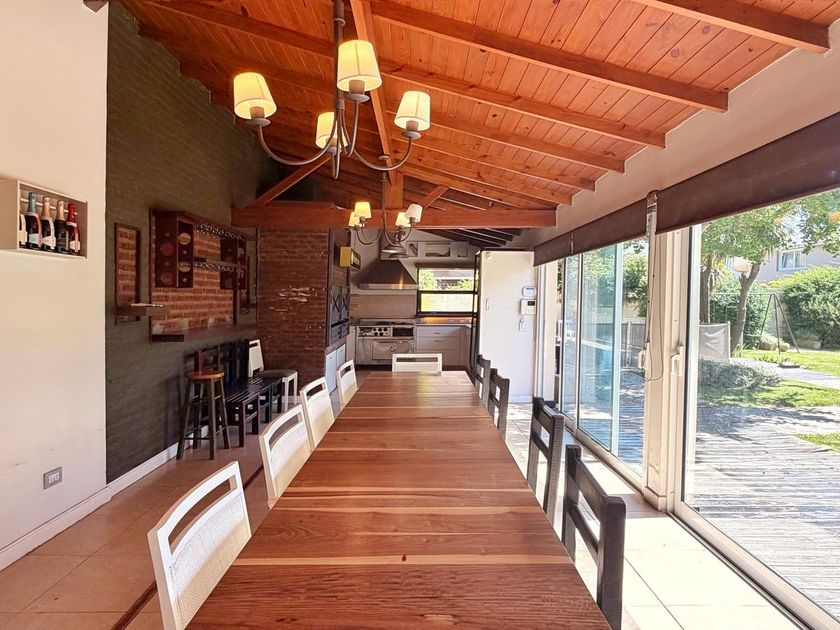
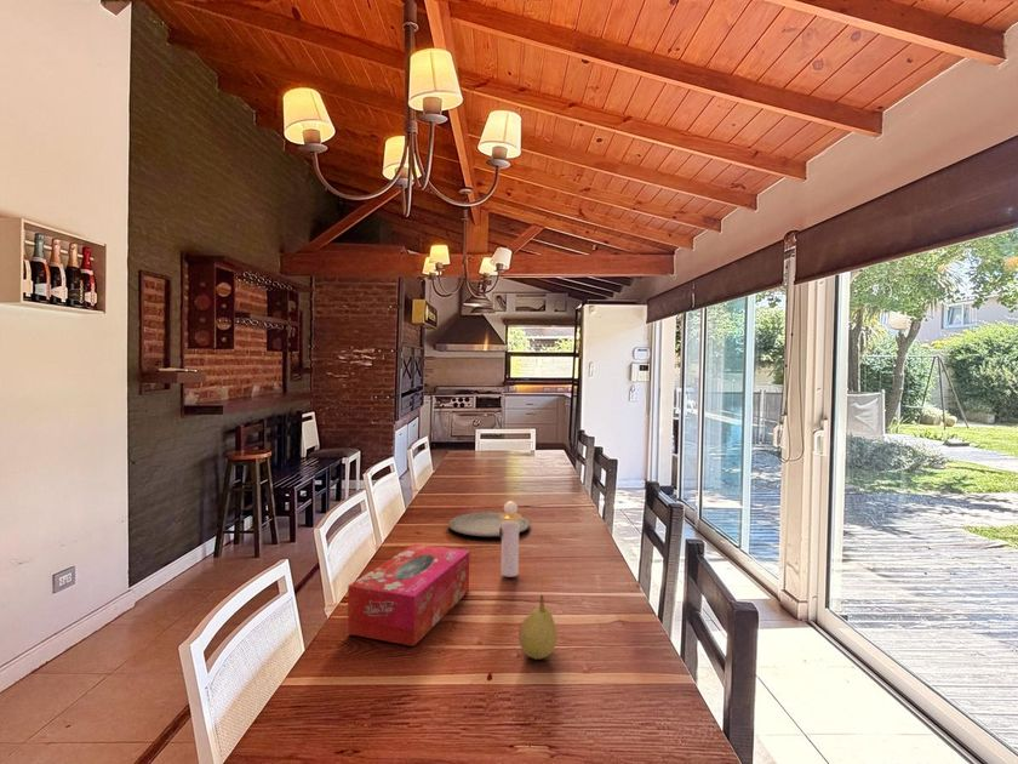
+ perfume bottle (510, 538)
+ tissue box (413, 588)
+ plate (488, 524)
+ fruit (537, 625)
